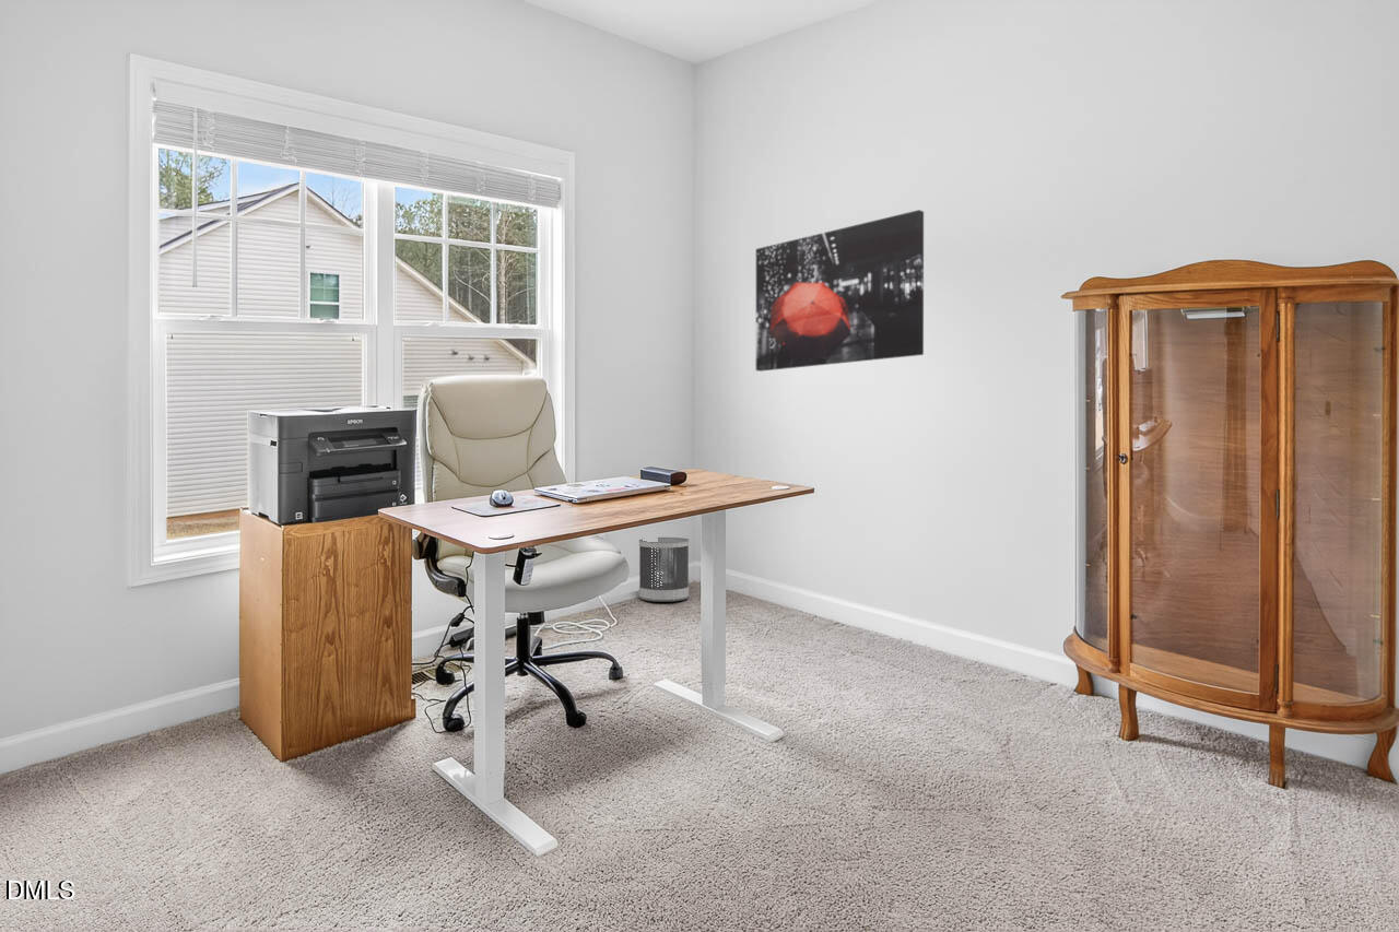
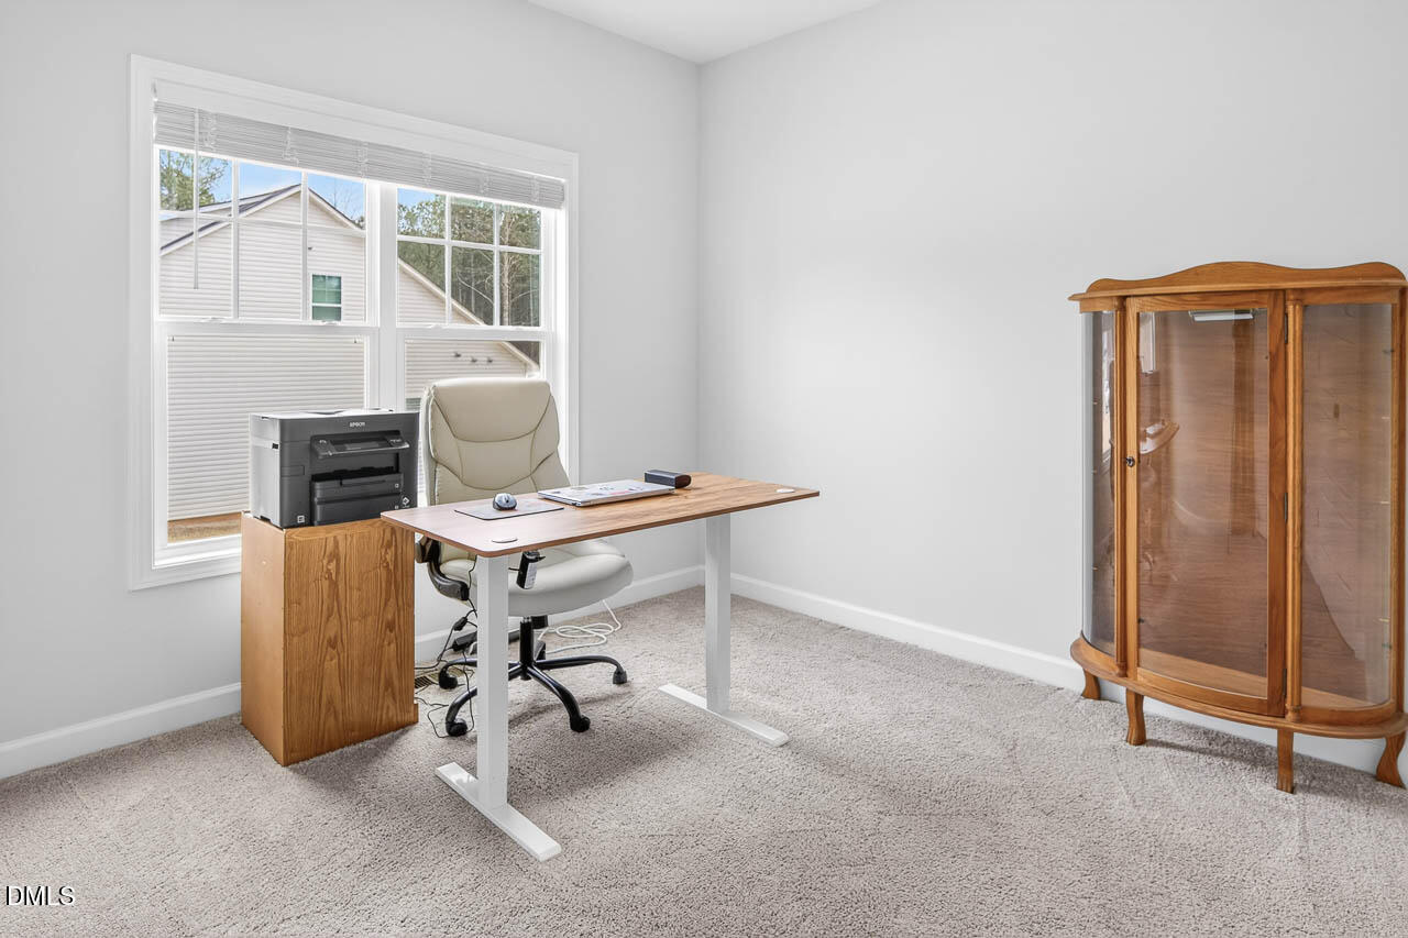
- wall art (833, 297)
- wastebasket (663, 568)
